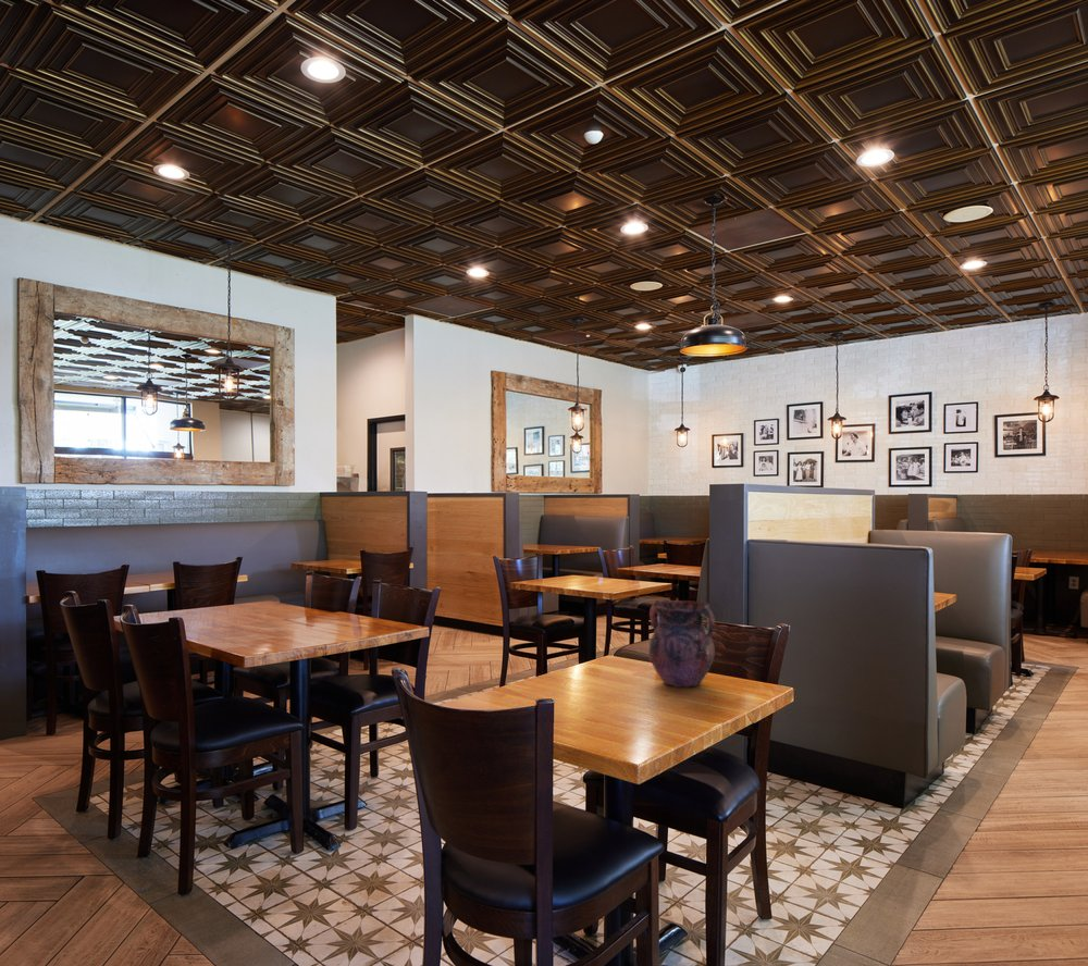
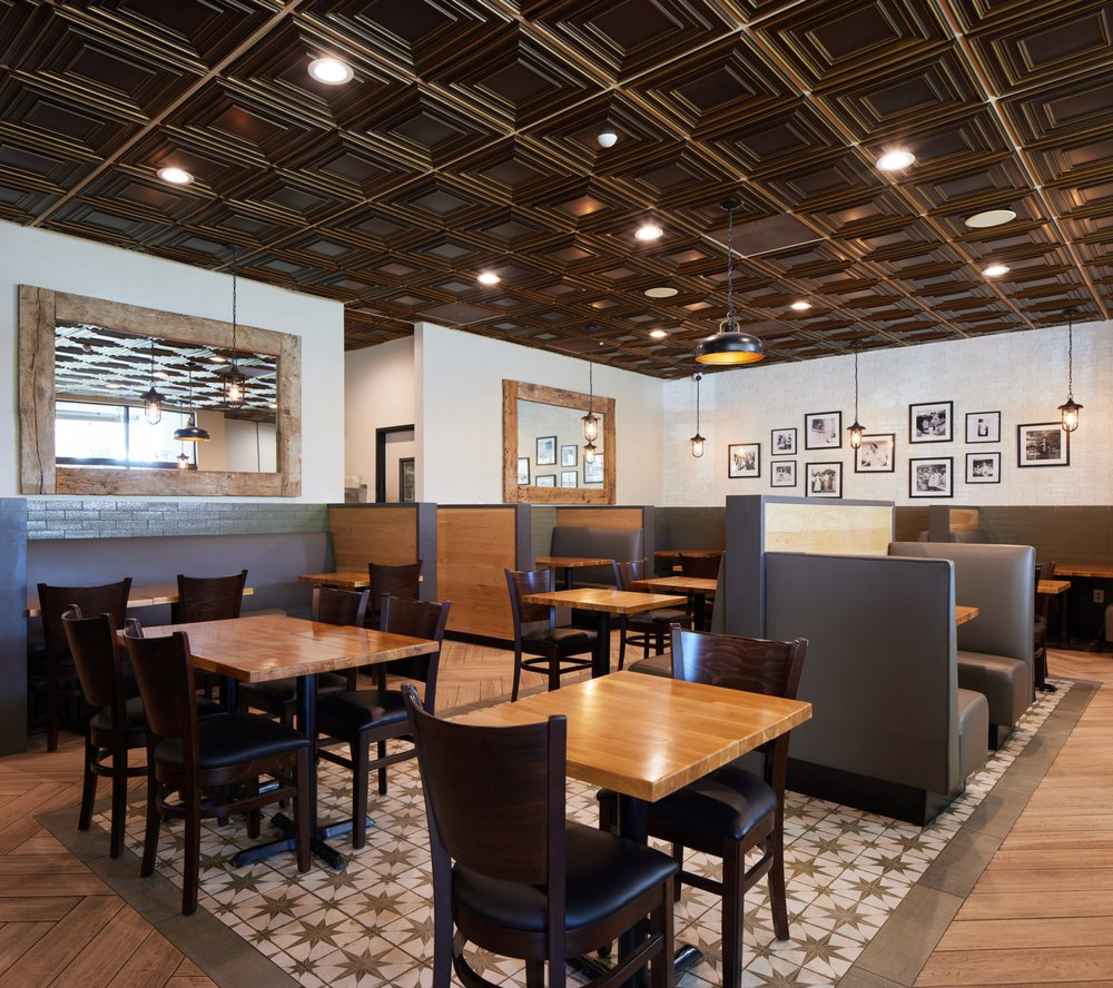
- vase (681, 643)
